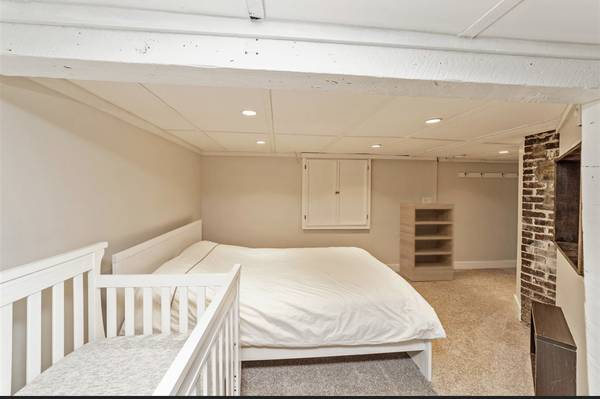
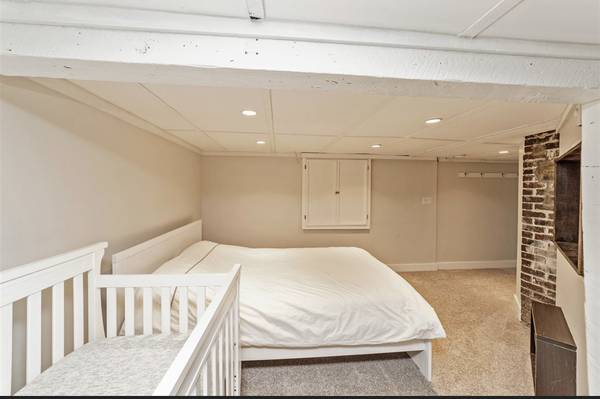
- bookcase (425, 240)
